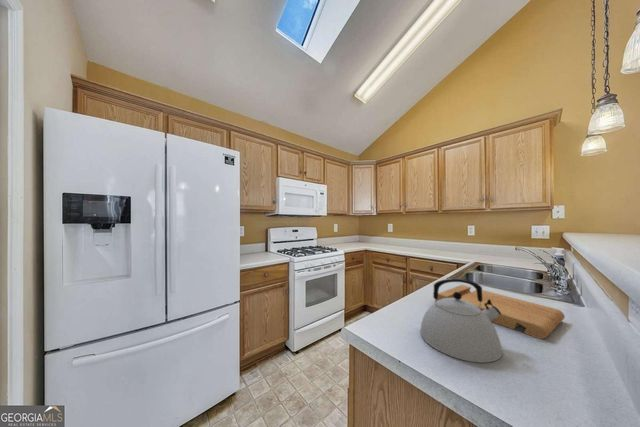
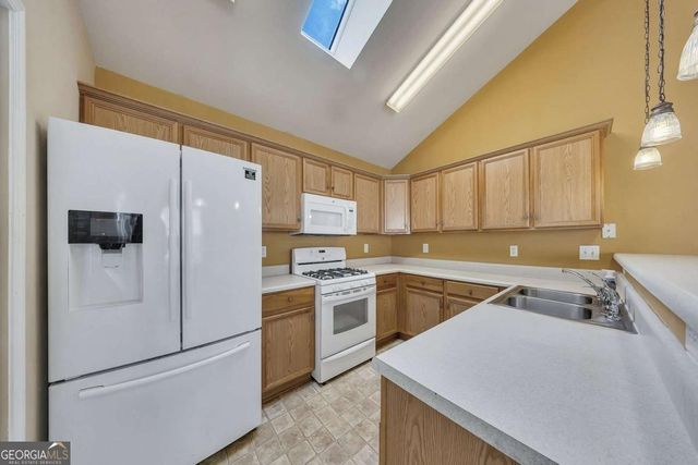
- kettle (459, 309)
- cutting board (492, 305)
